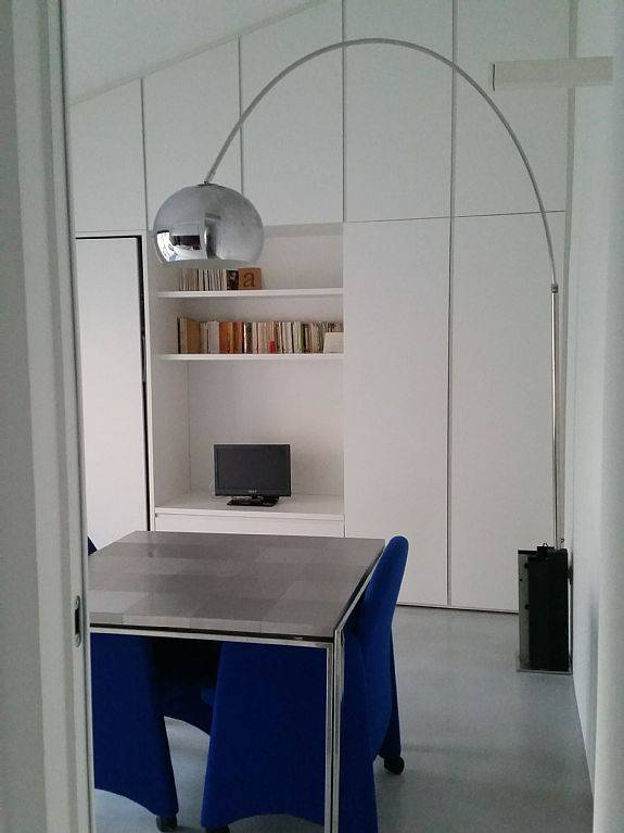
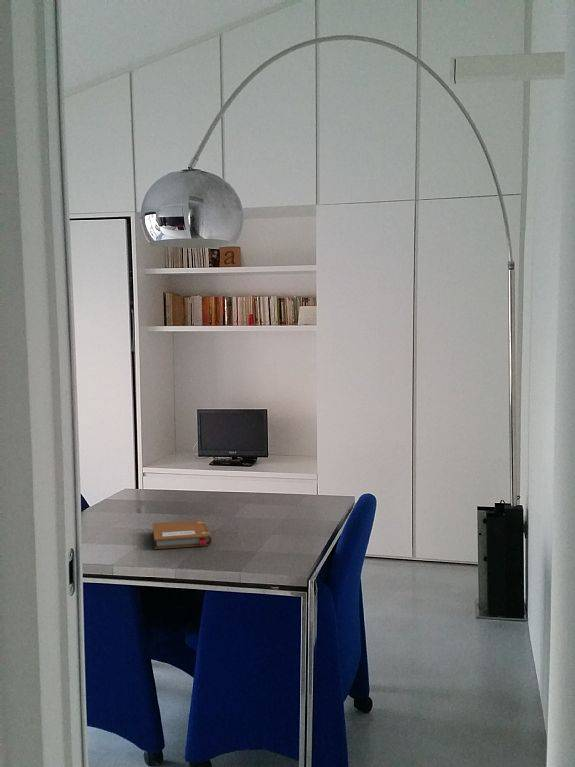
+ notebook (181, 534)
